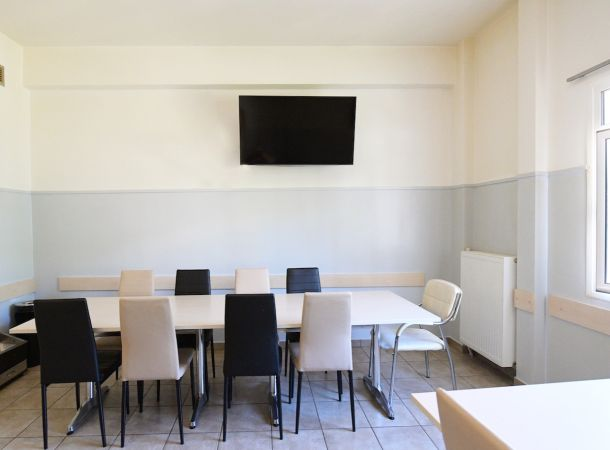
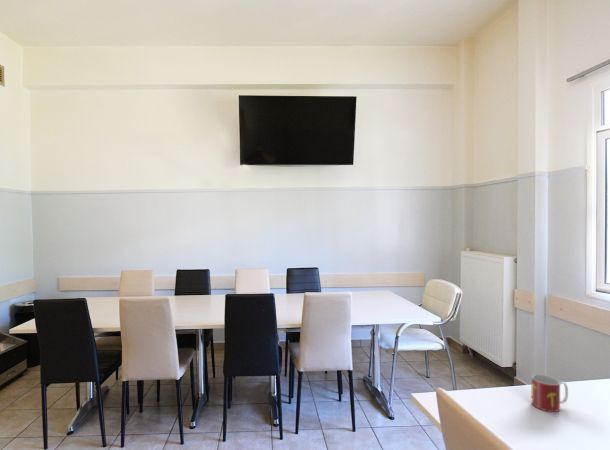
+ mug (550, 392)
